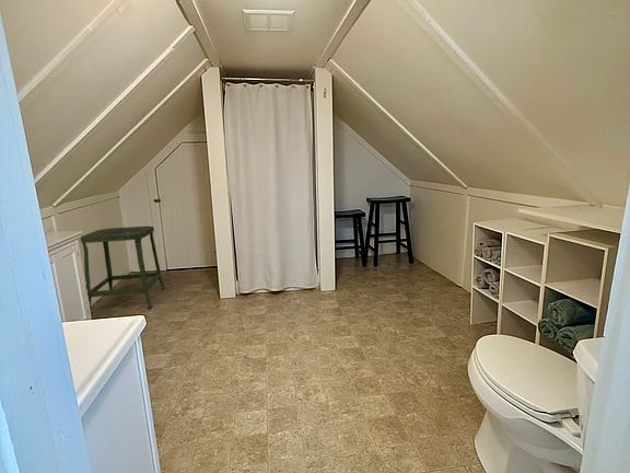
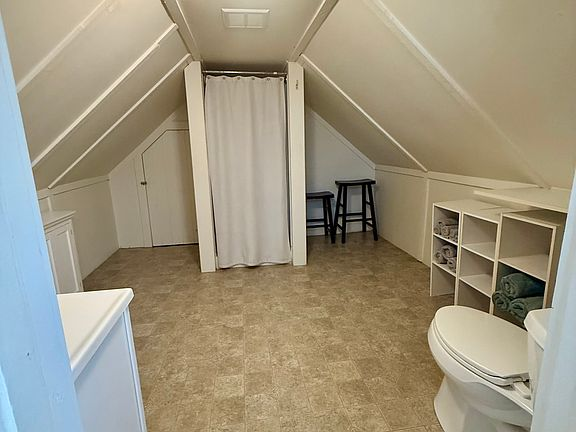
- stool (124, 275)
